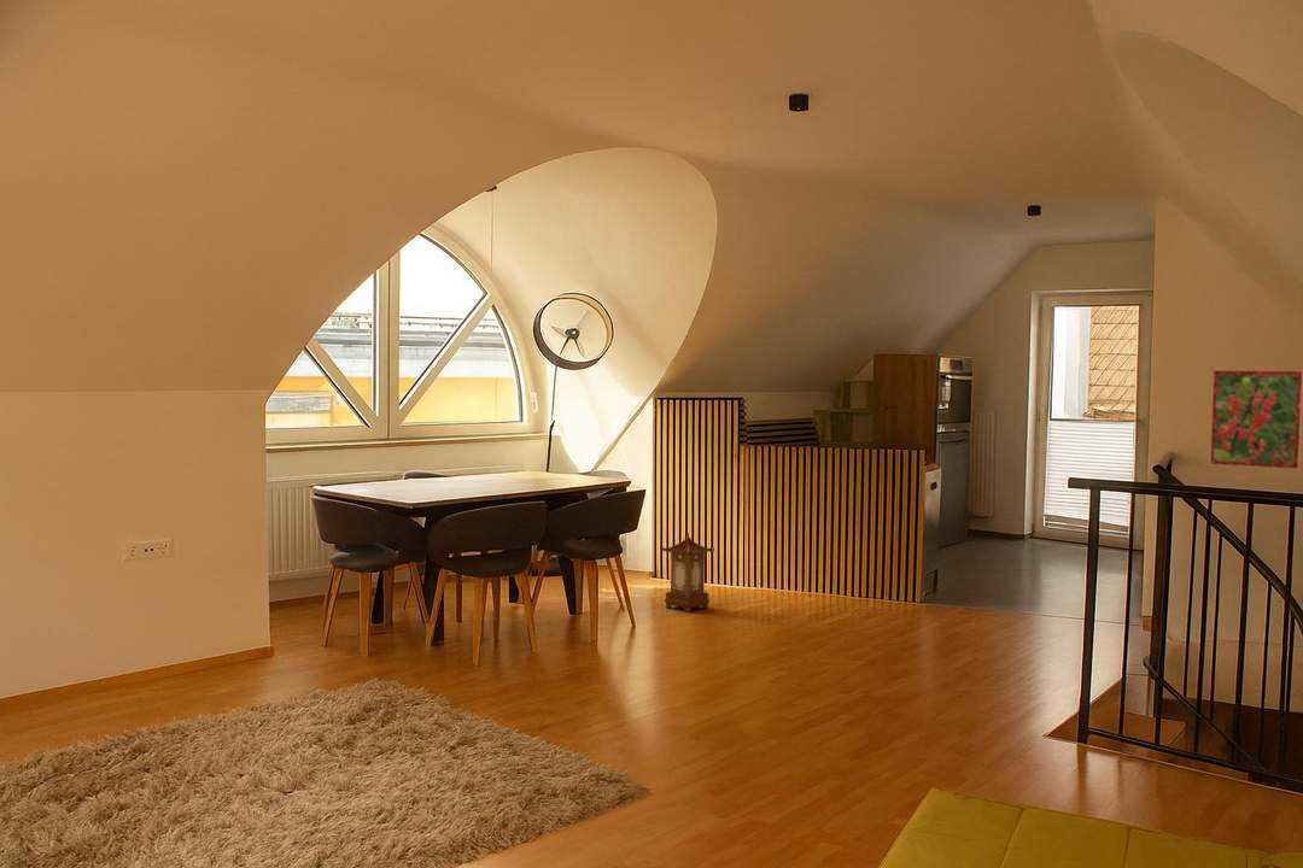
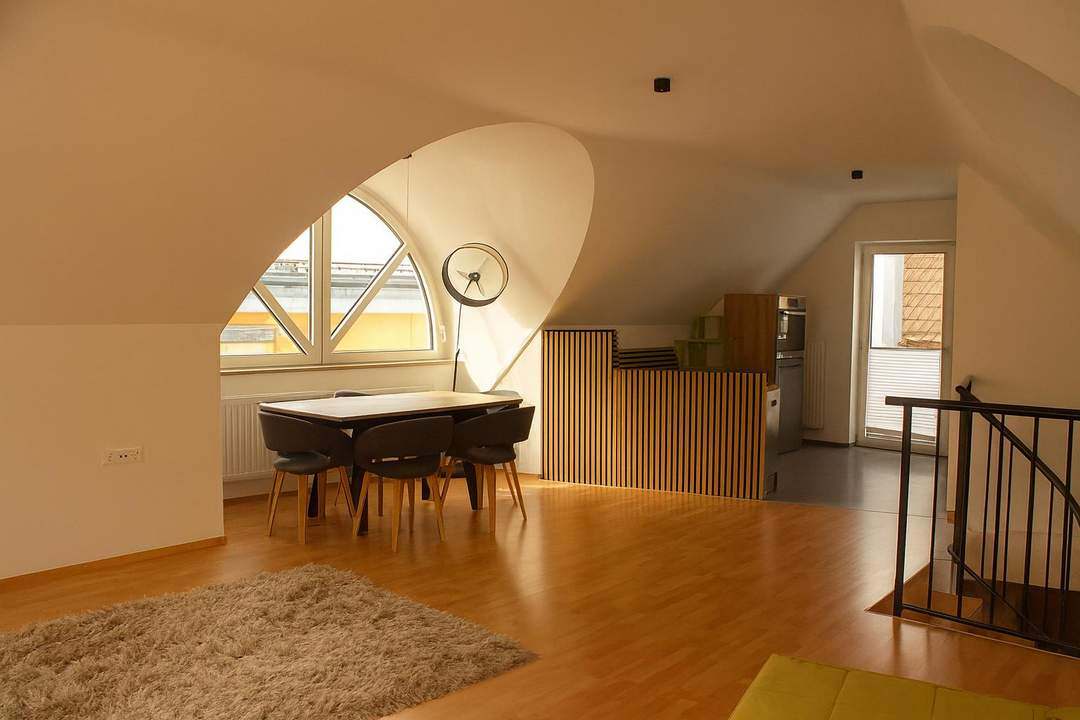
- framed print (1255, 418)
- lantern (686, 570)
